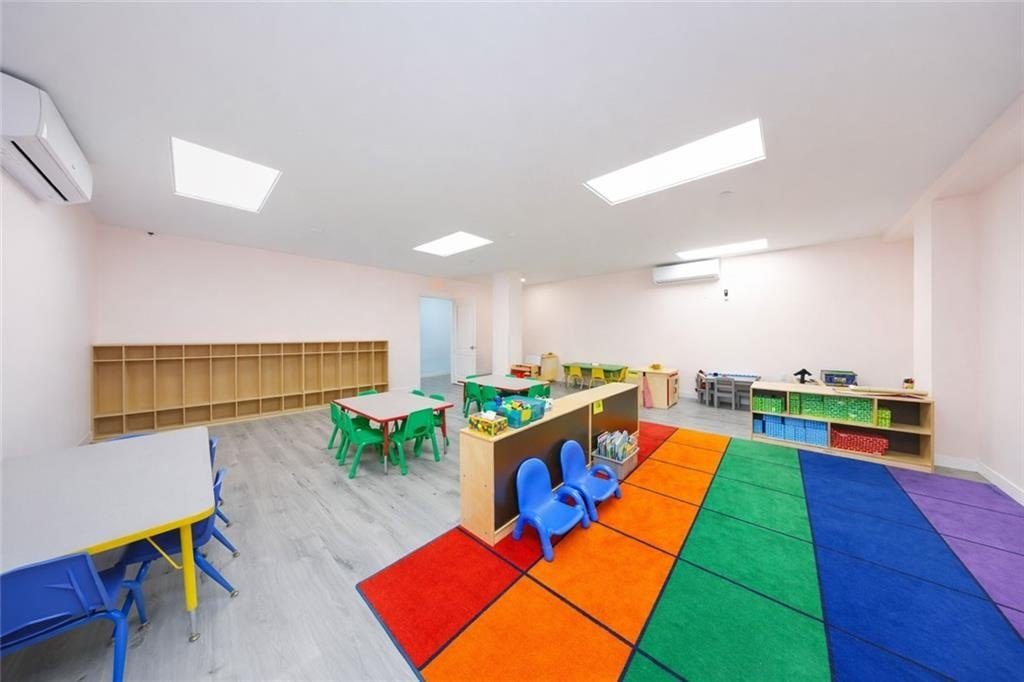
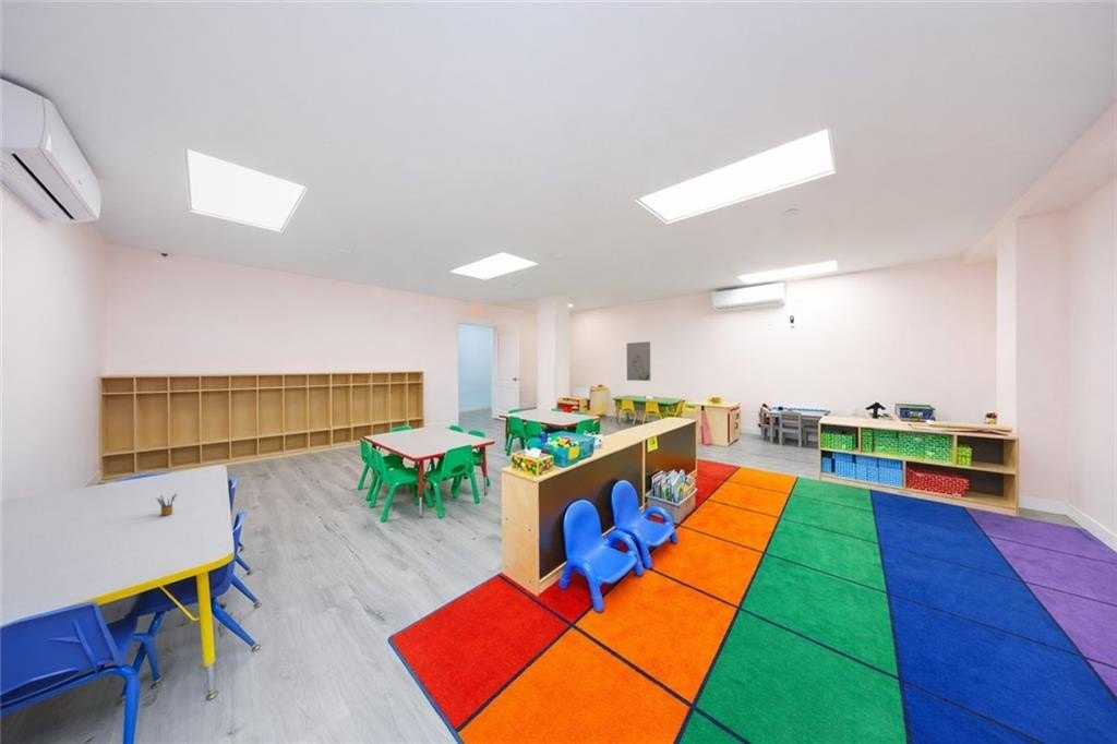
+ wall art (638, 361)
+ pencil box (168, 504)
